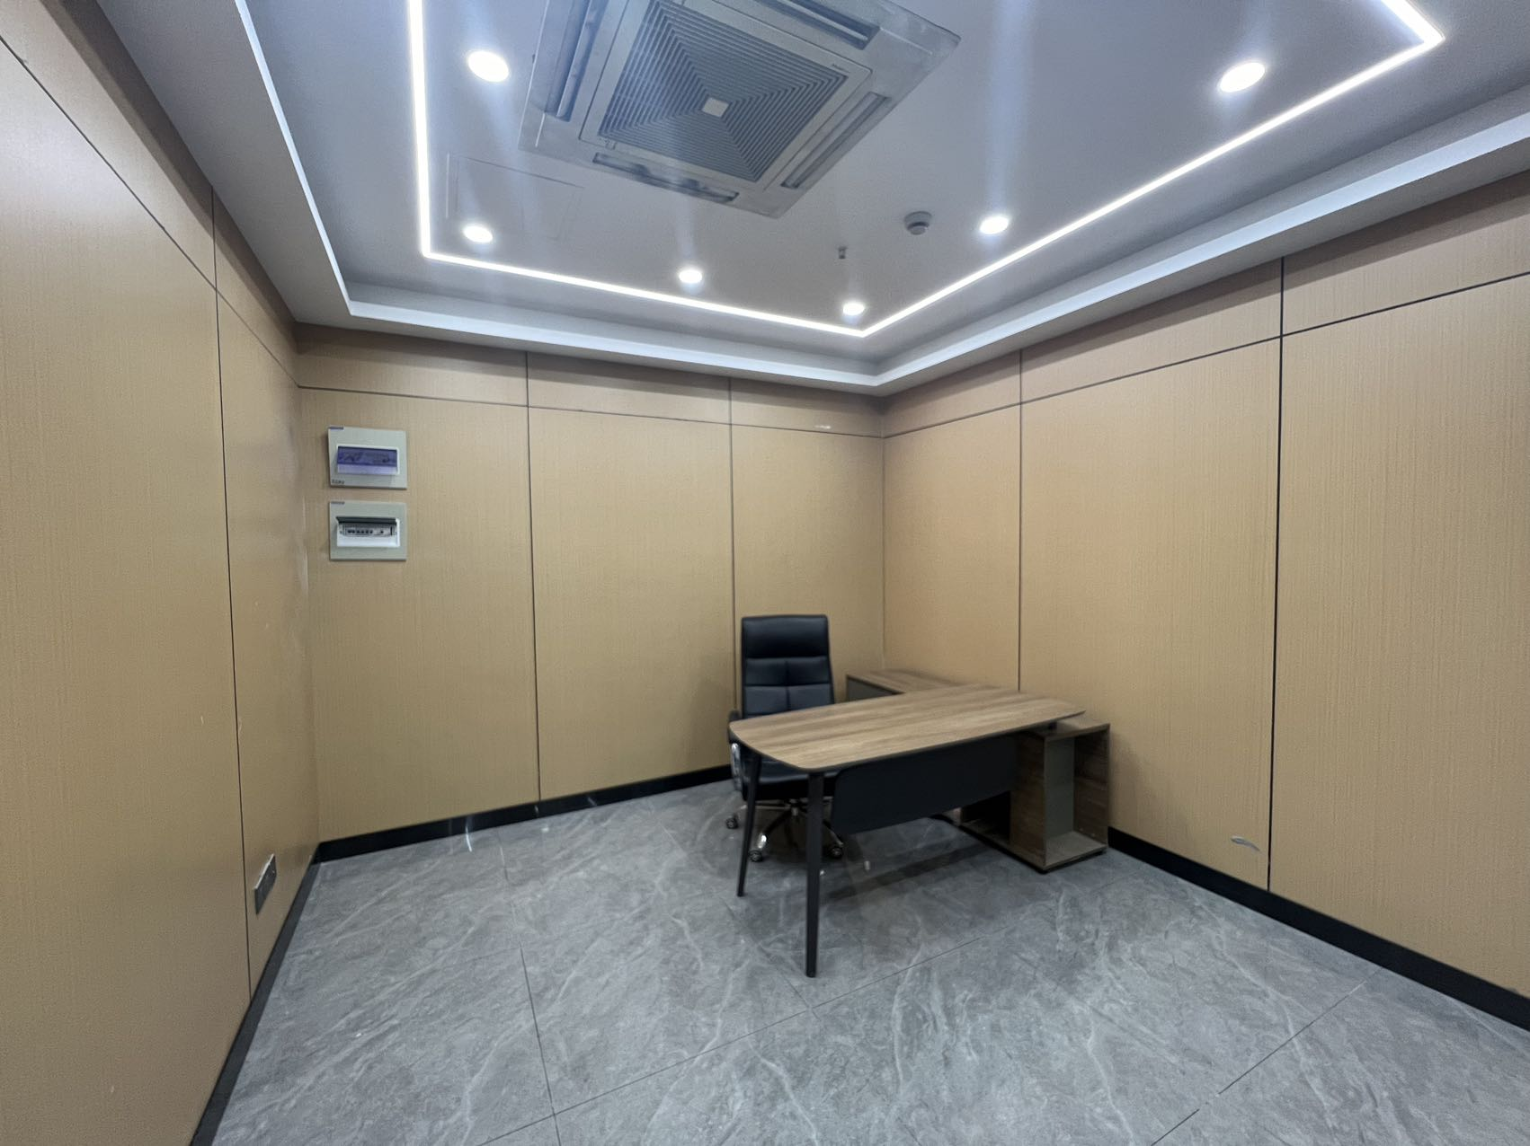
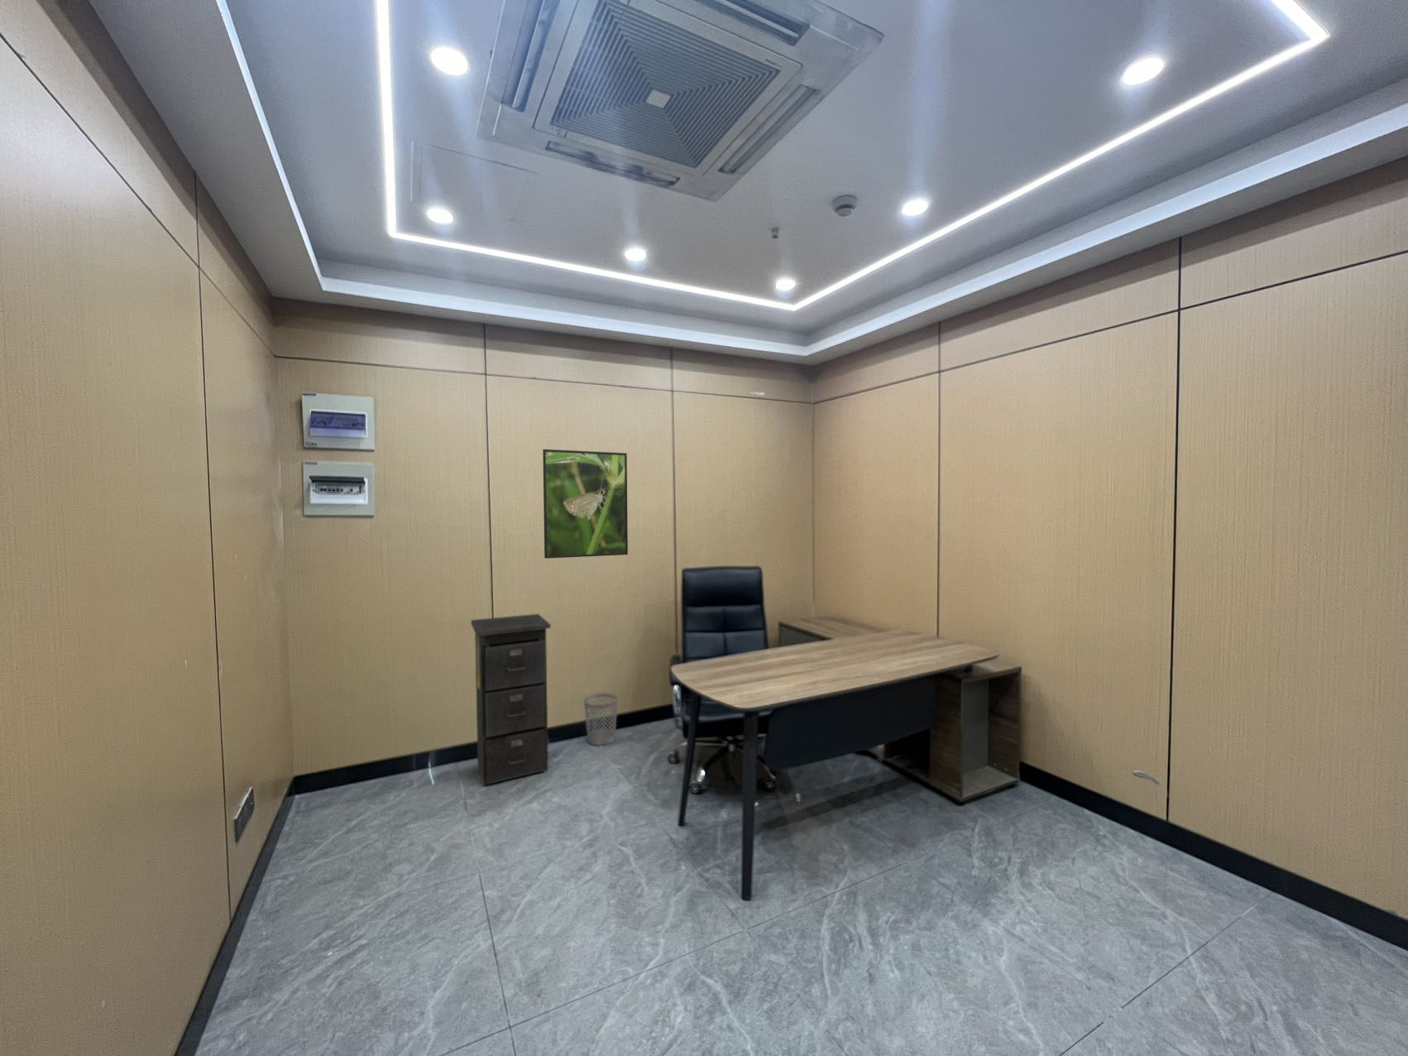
+ wastebasket (601, 719)
+ filing cabinet (511, 695)
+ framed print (586, 504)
